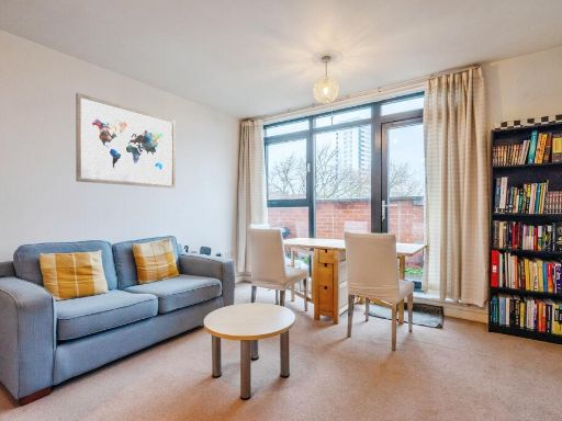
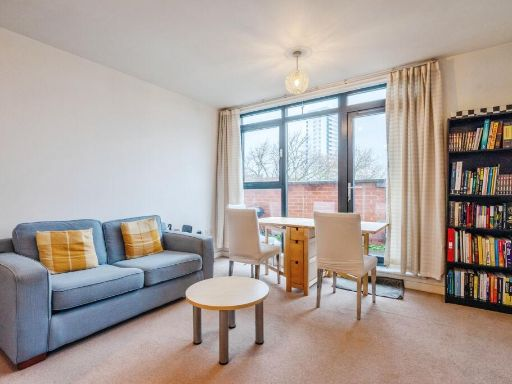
- wall art (132, 147)
